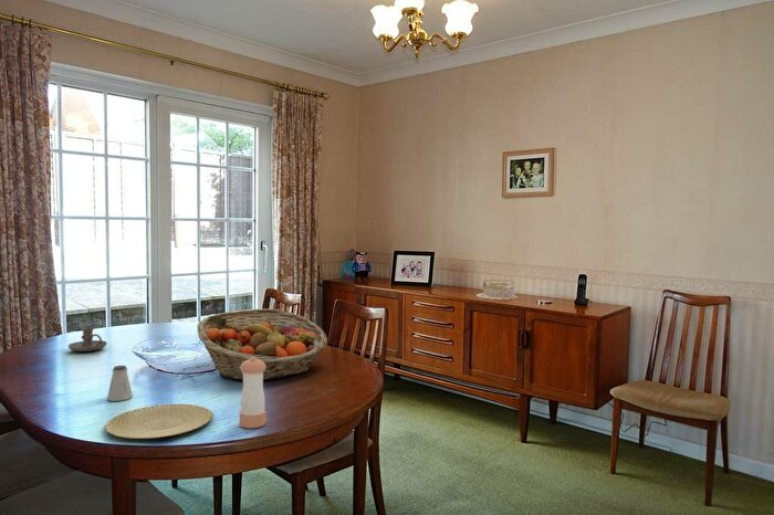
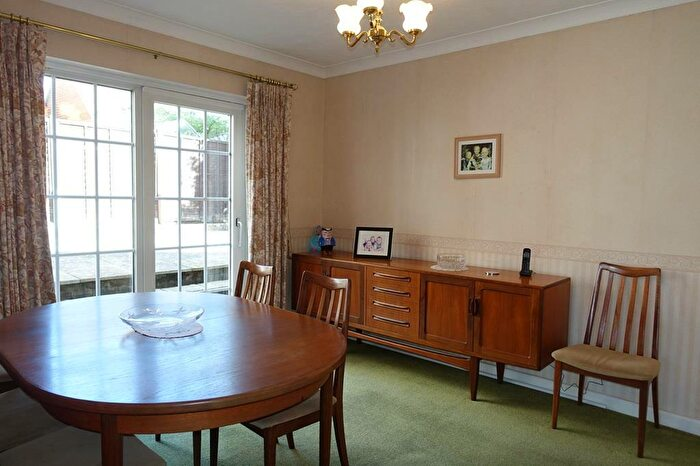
- saltshaker (119, 381)
- plate (160, 421)
- candle holder (90, 339)
- pepper shaker (252, 390)
- fruit basket (263, 341)
